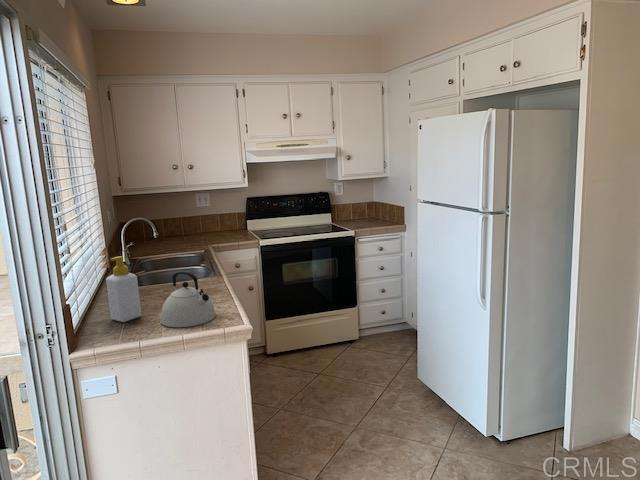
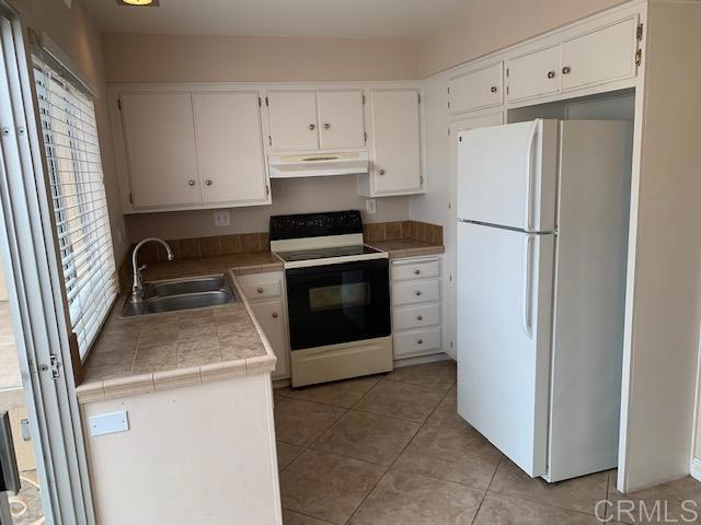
- soap bottle (122, 287)
- kettle (187, 295)
